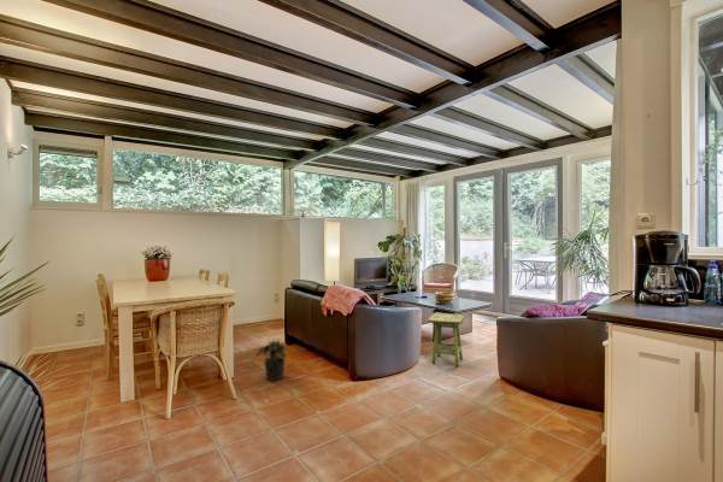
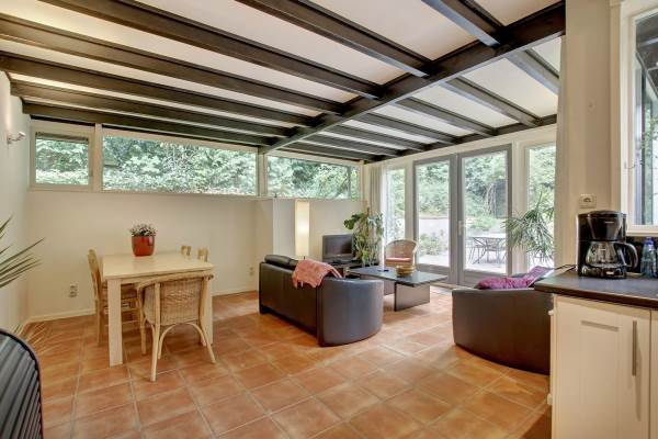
- side table (446, 343)
- potted plant (272, 358)
